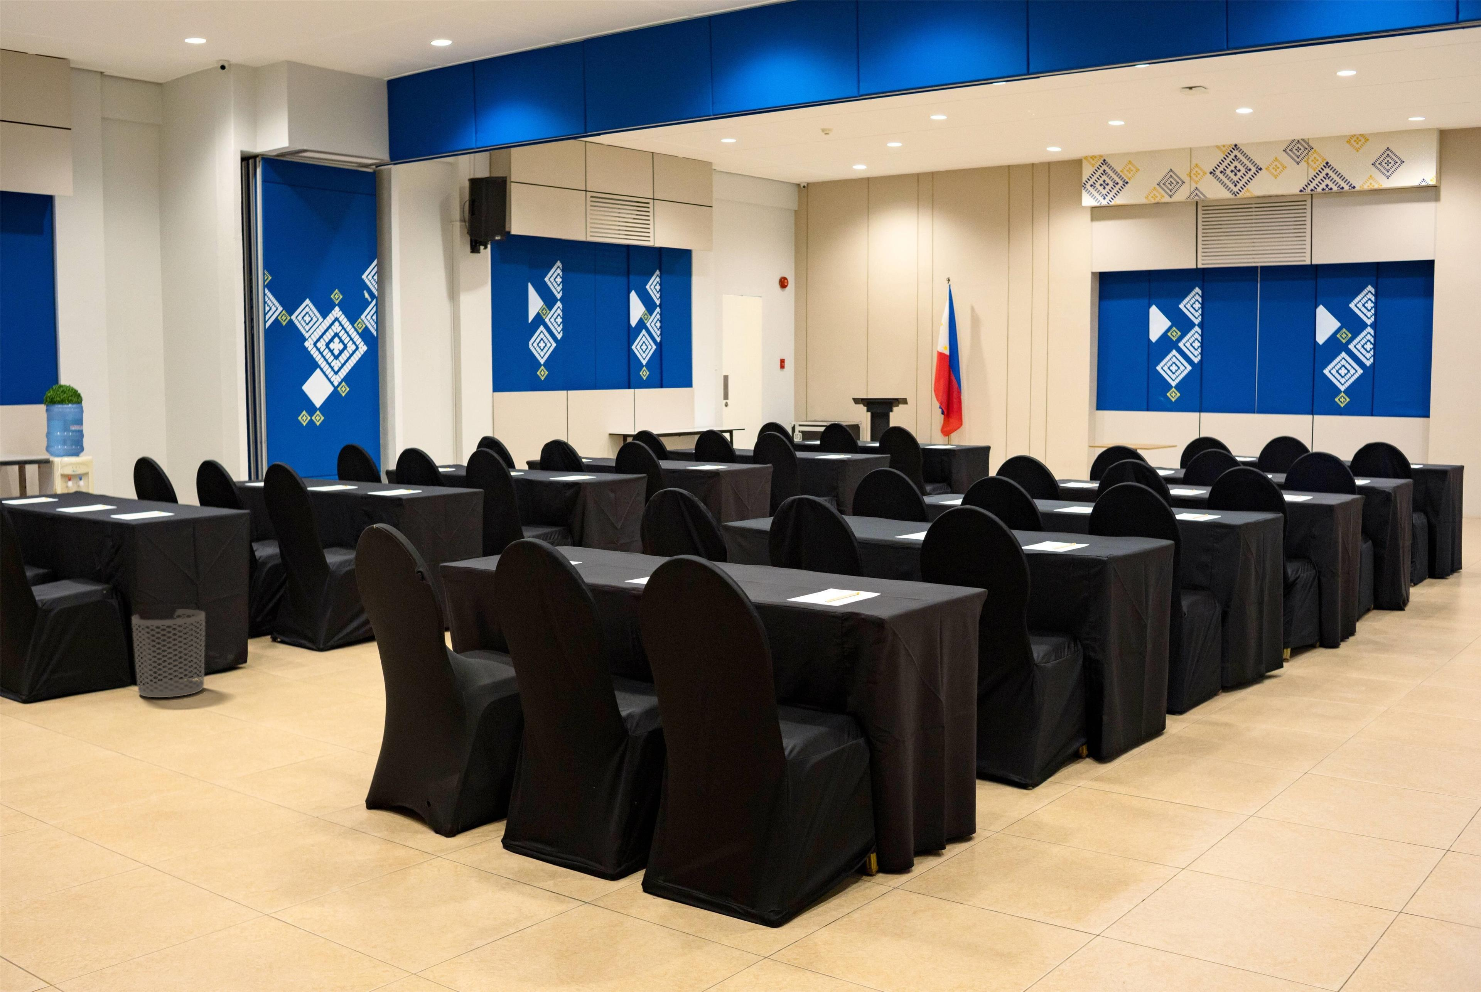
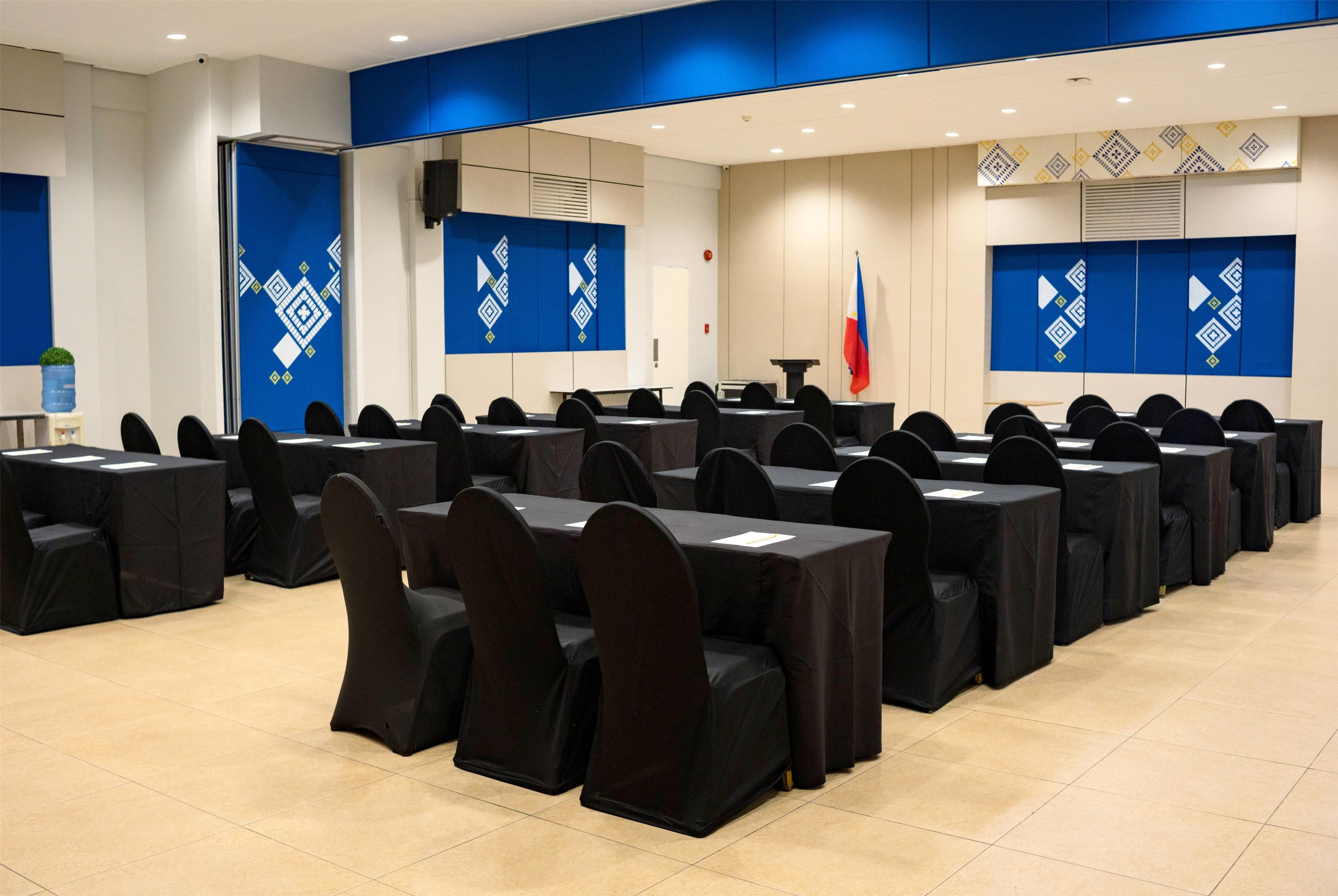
- waste bin (169, 654)
